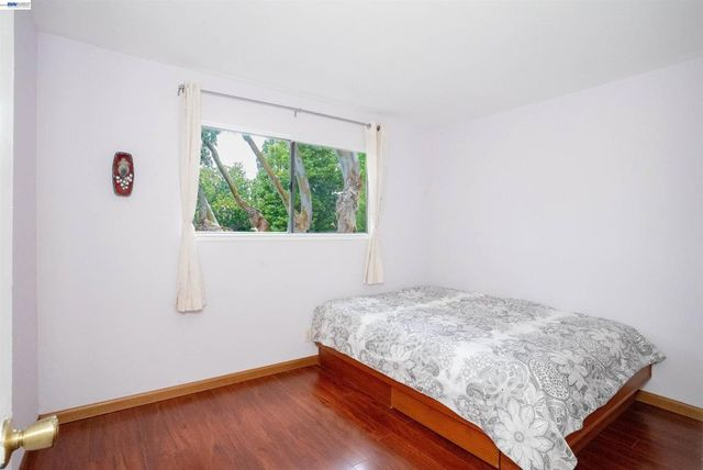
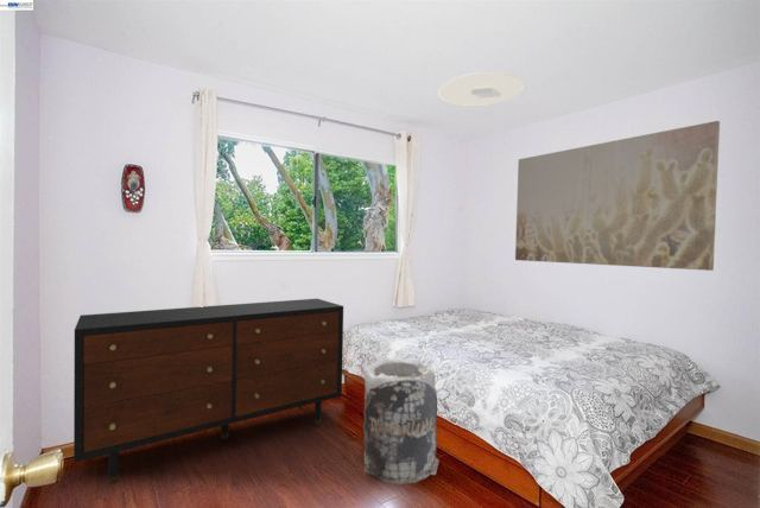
+ ceiling light (480, 87)
+ dresser (226, 374)
+ bag (397, 411)
+ wall art (597, 204)
